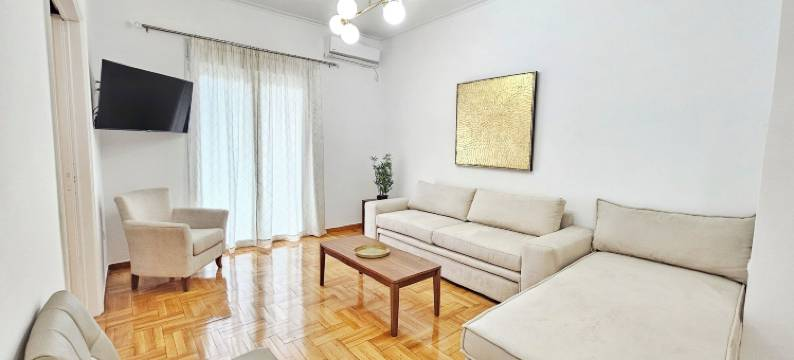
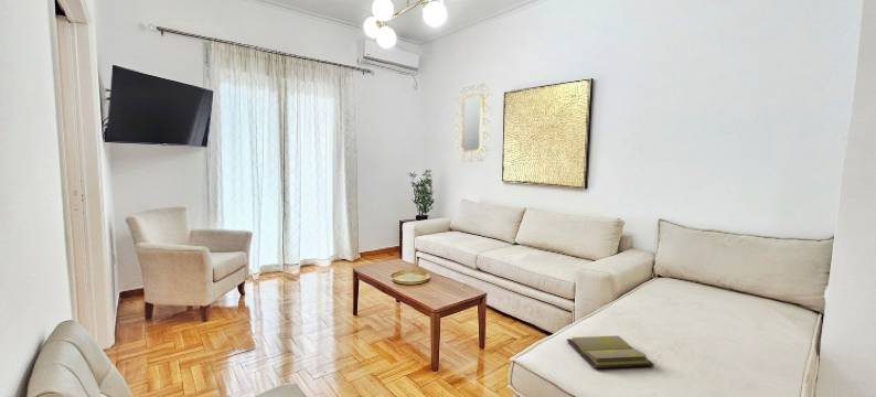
+ home mirror (471, 124)
+ diary (607, 348)
